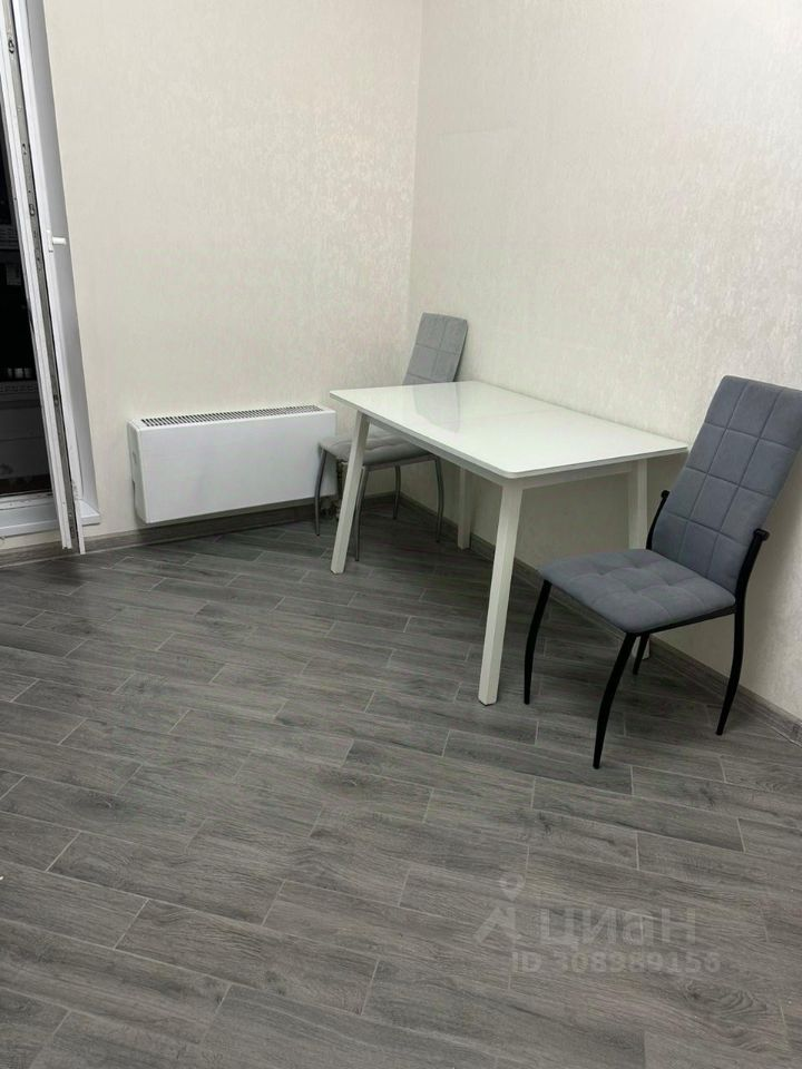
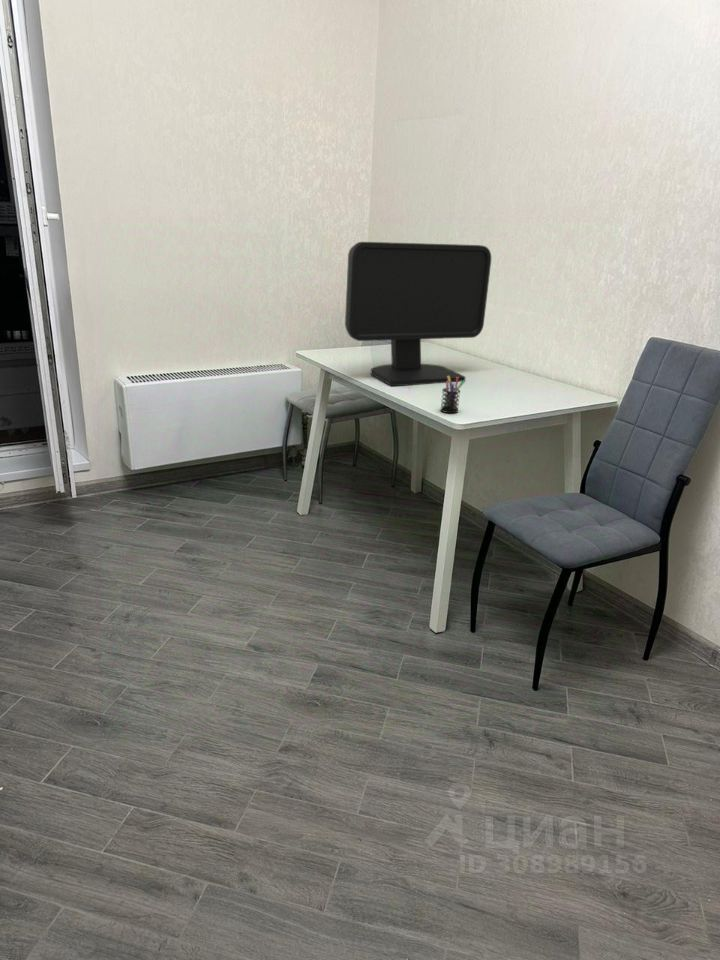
+ pen holder (453, 393)
+ monitor (417, 311)
